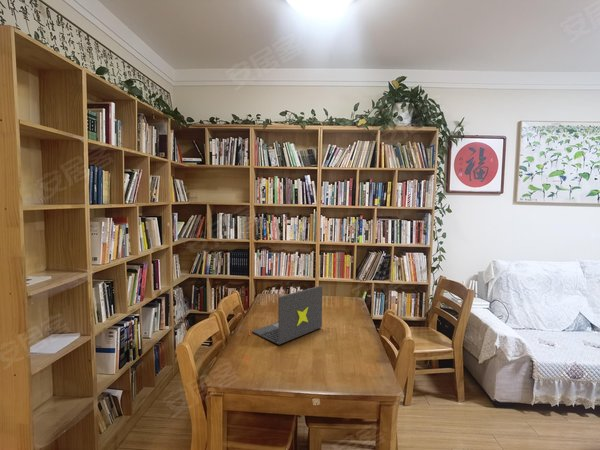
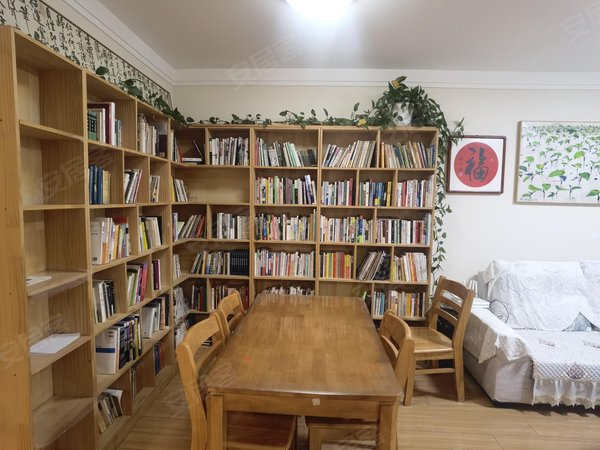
- laptop (283, 308)
